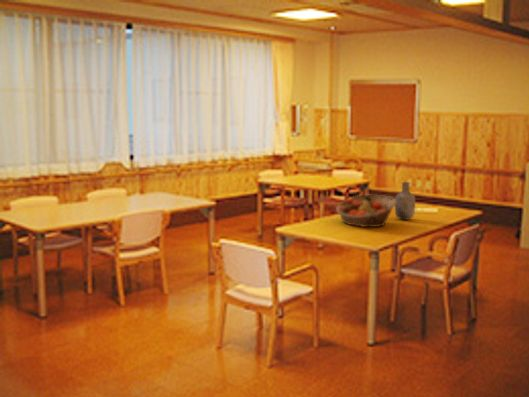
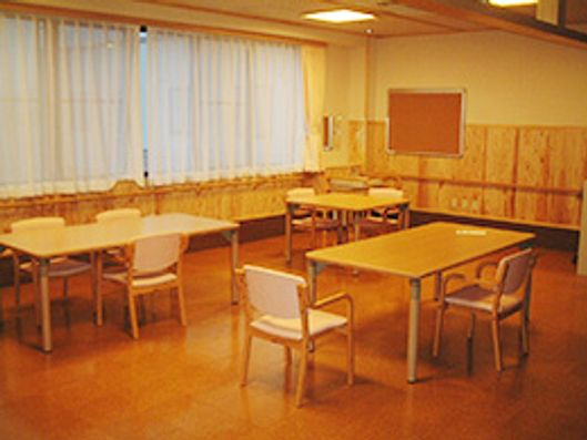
- fruit basket (365, 210)
- vase (405, 200)
